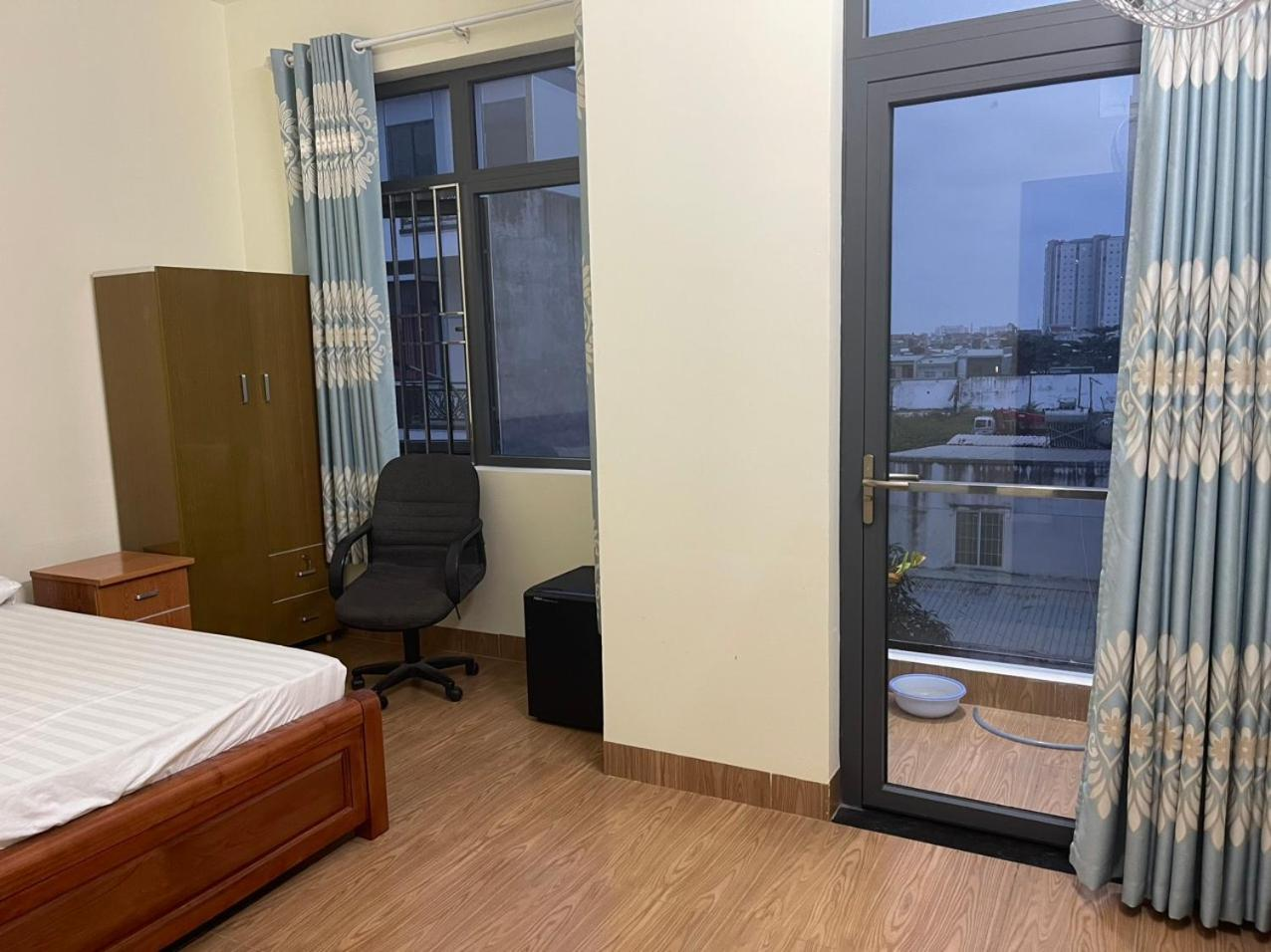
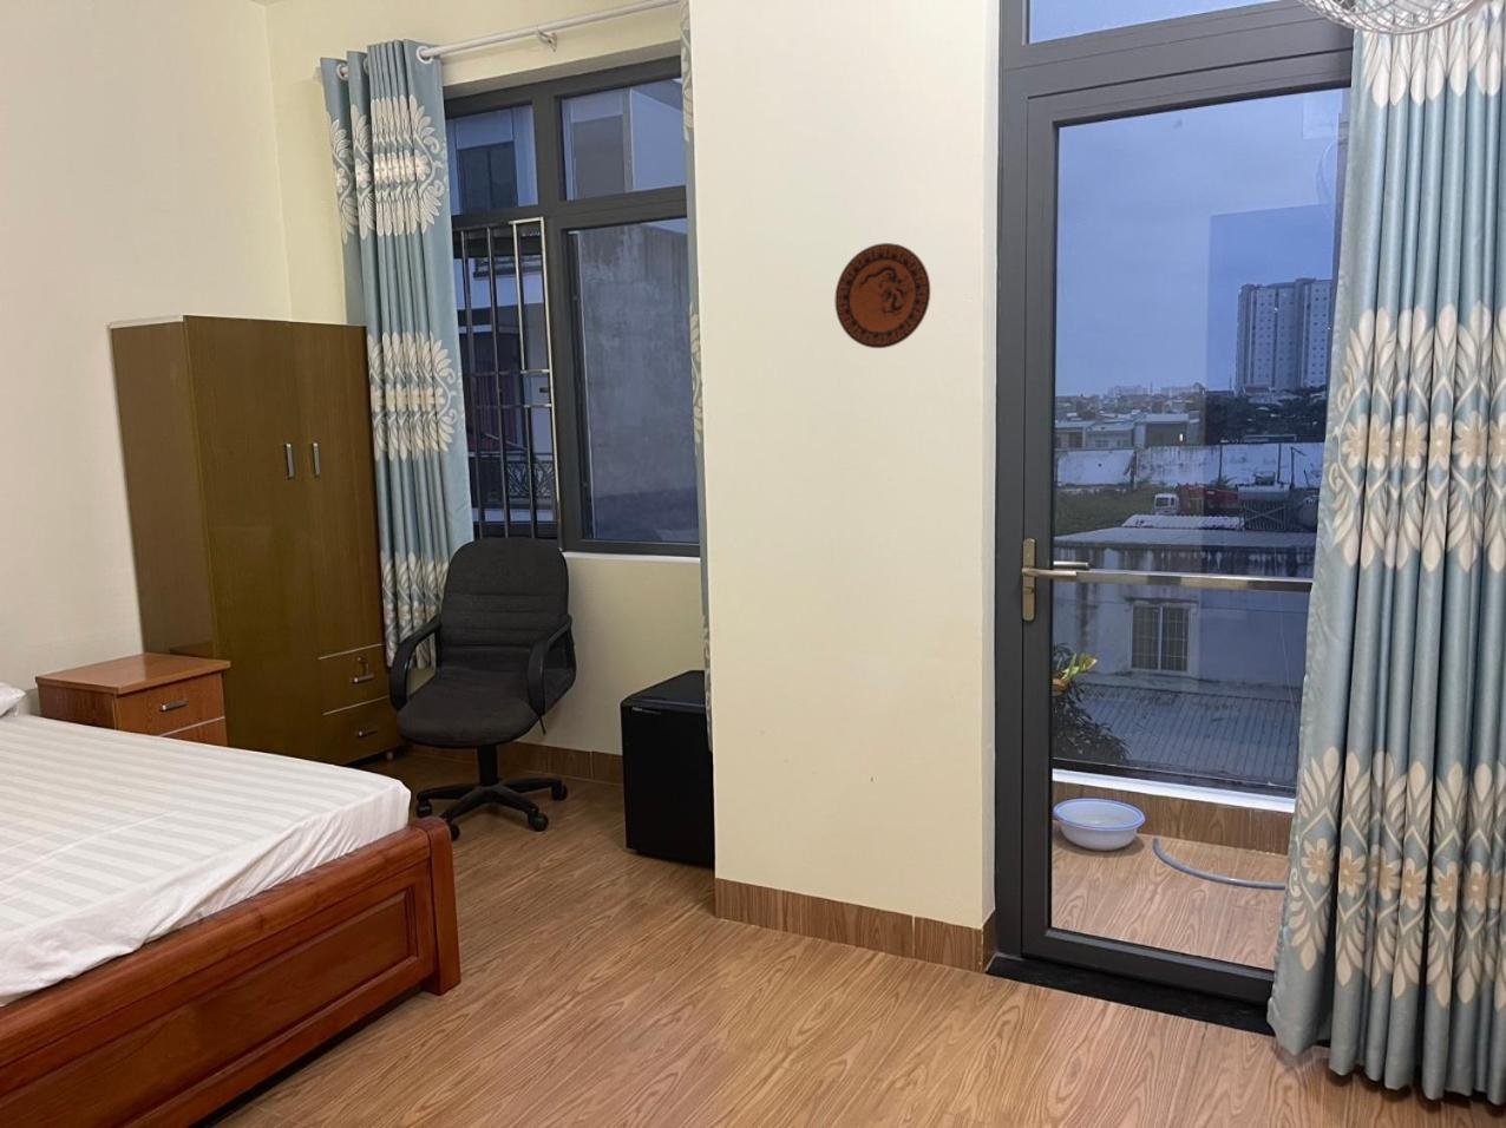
+ decorative plate (882, 296)
